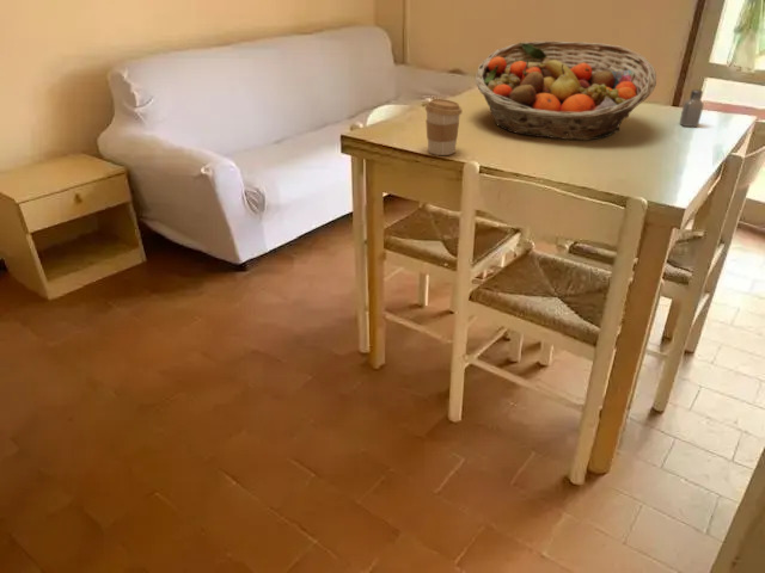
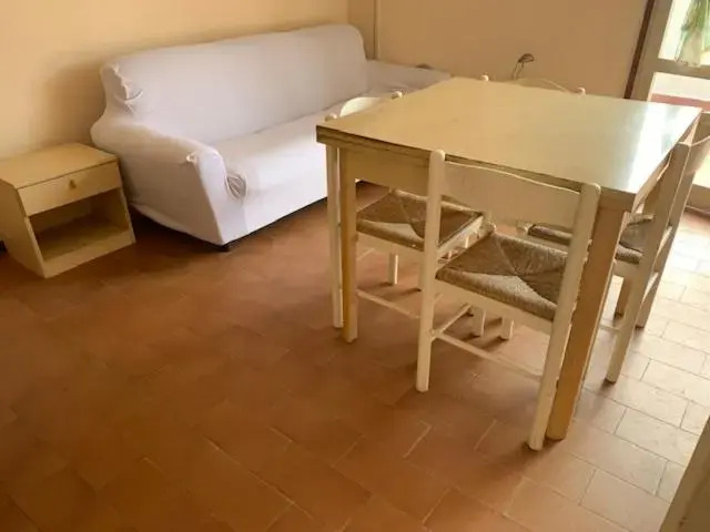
- coffee cup (442, 125)
- fruit basket (559, 88)
- saltshaker (692, 107)
